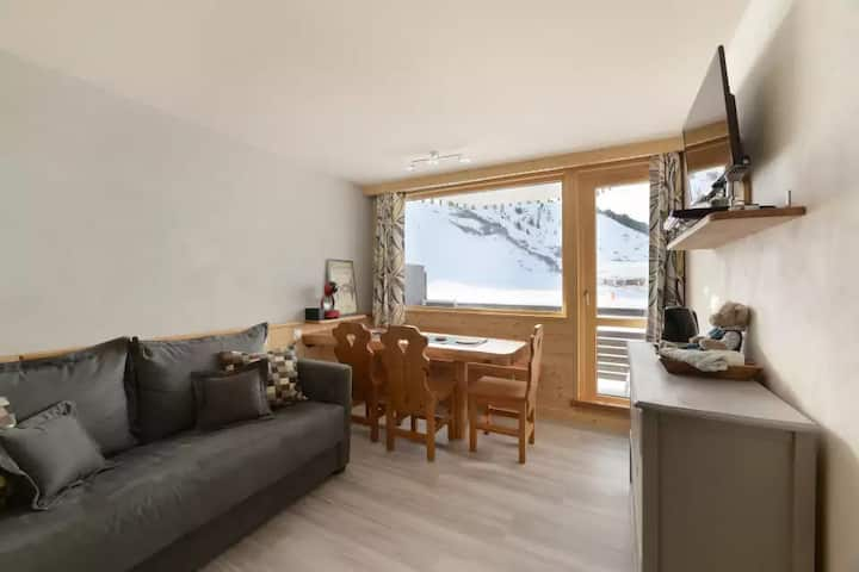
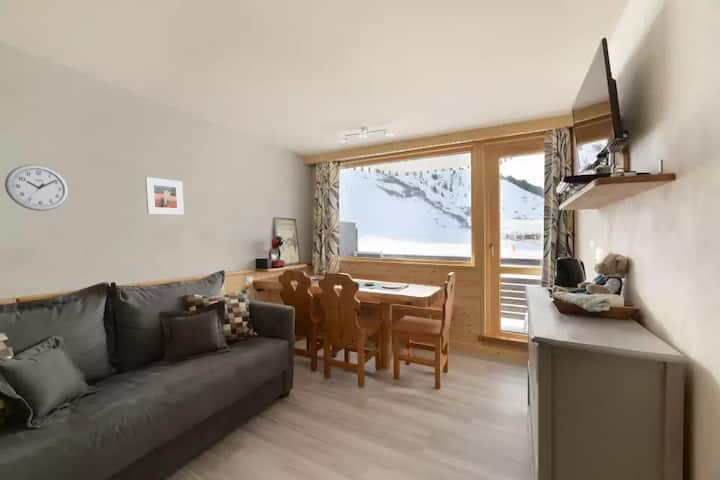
+ wall clock (39, 187)
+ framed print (165, 196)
